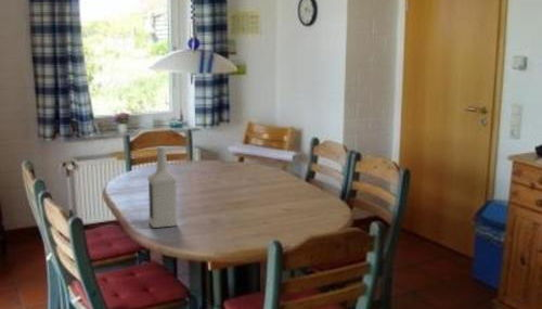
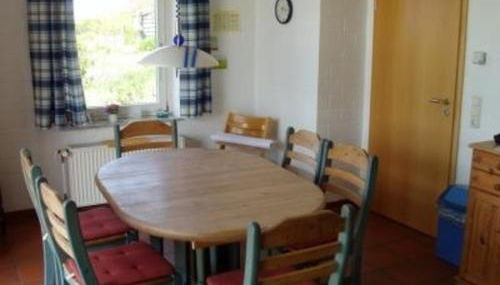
- vodka (162, 185)
